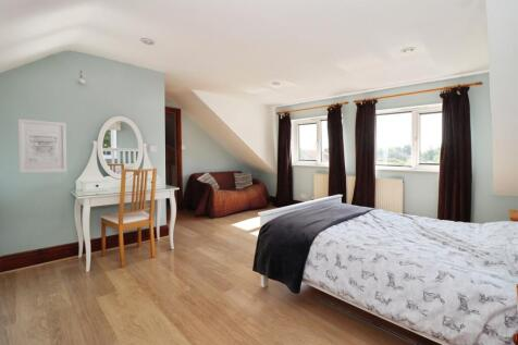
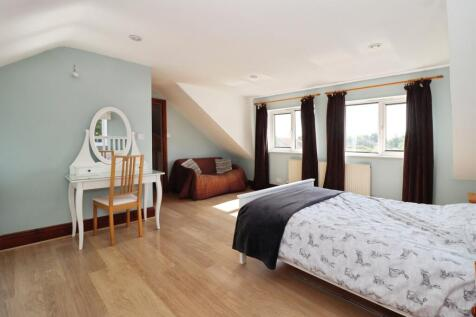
- wall art (44, 146)
